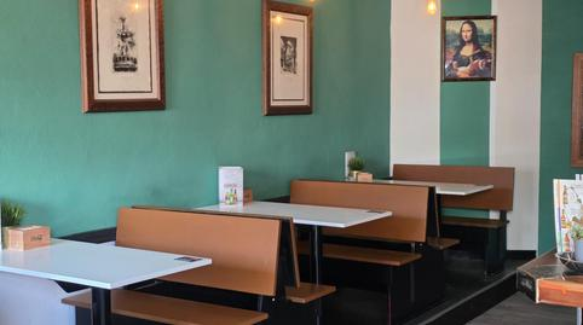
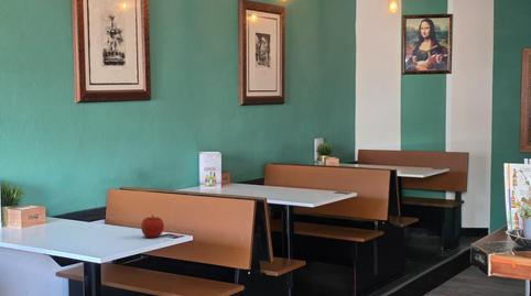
+ apple (152, 226)
